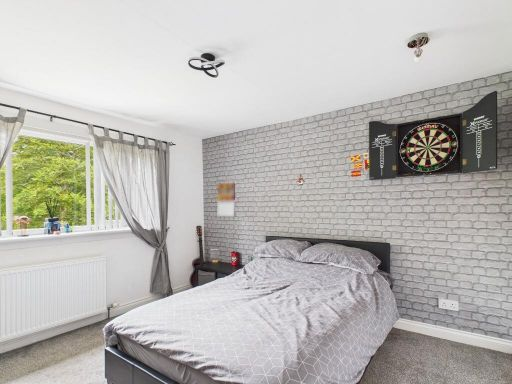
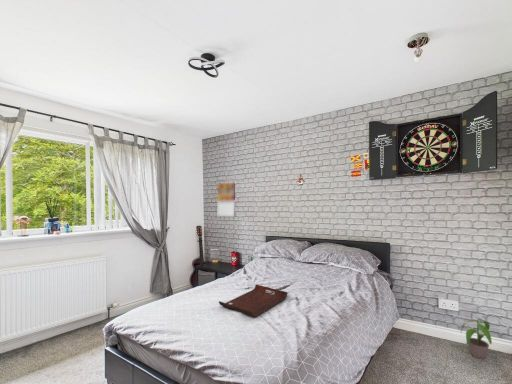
+ serving tray (254, 299)
+ potted plant (477, 337)
